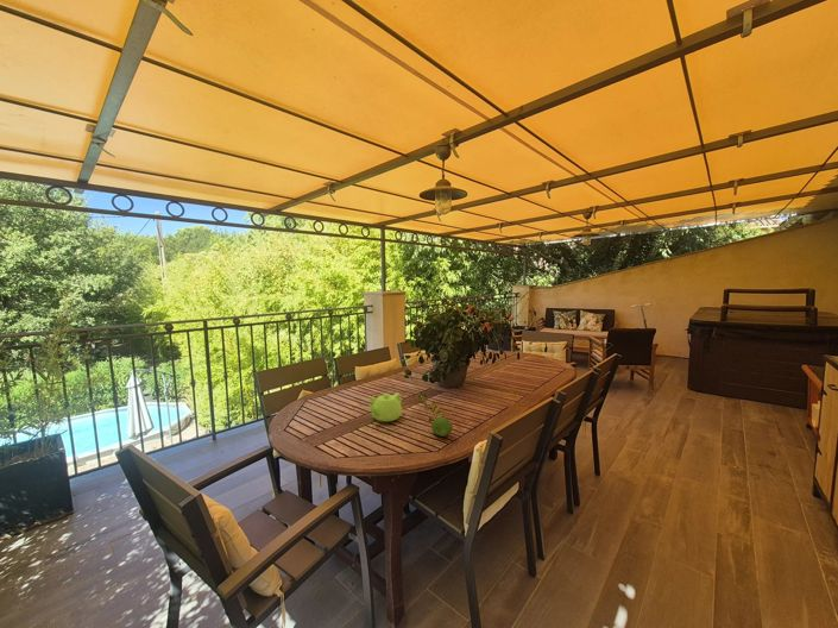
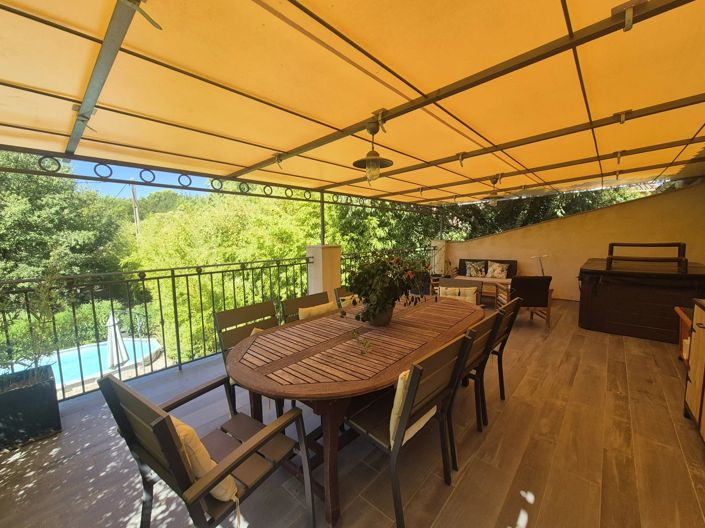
- teapot (383, 404)
- fruit (441, 425)
